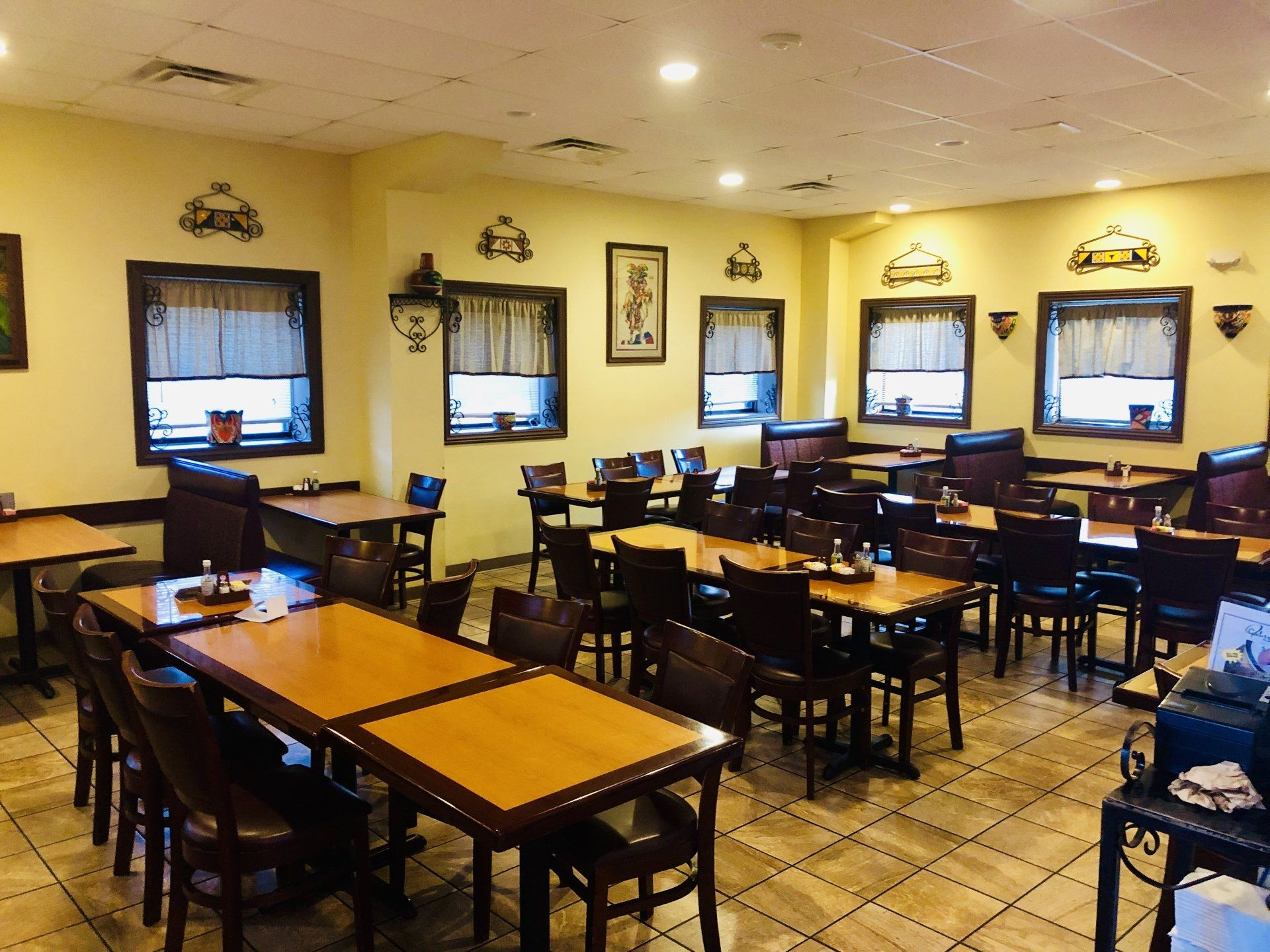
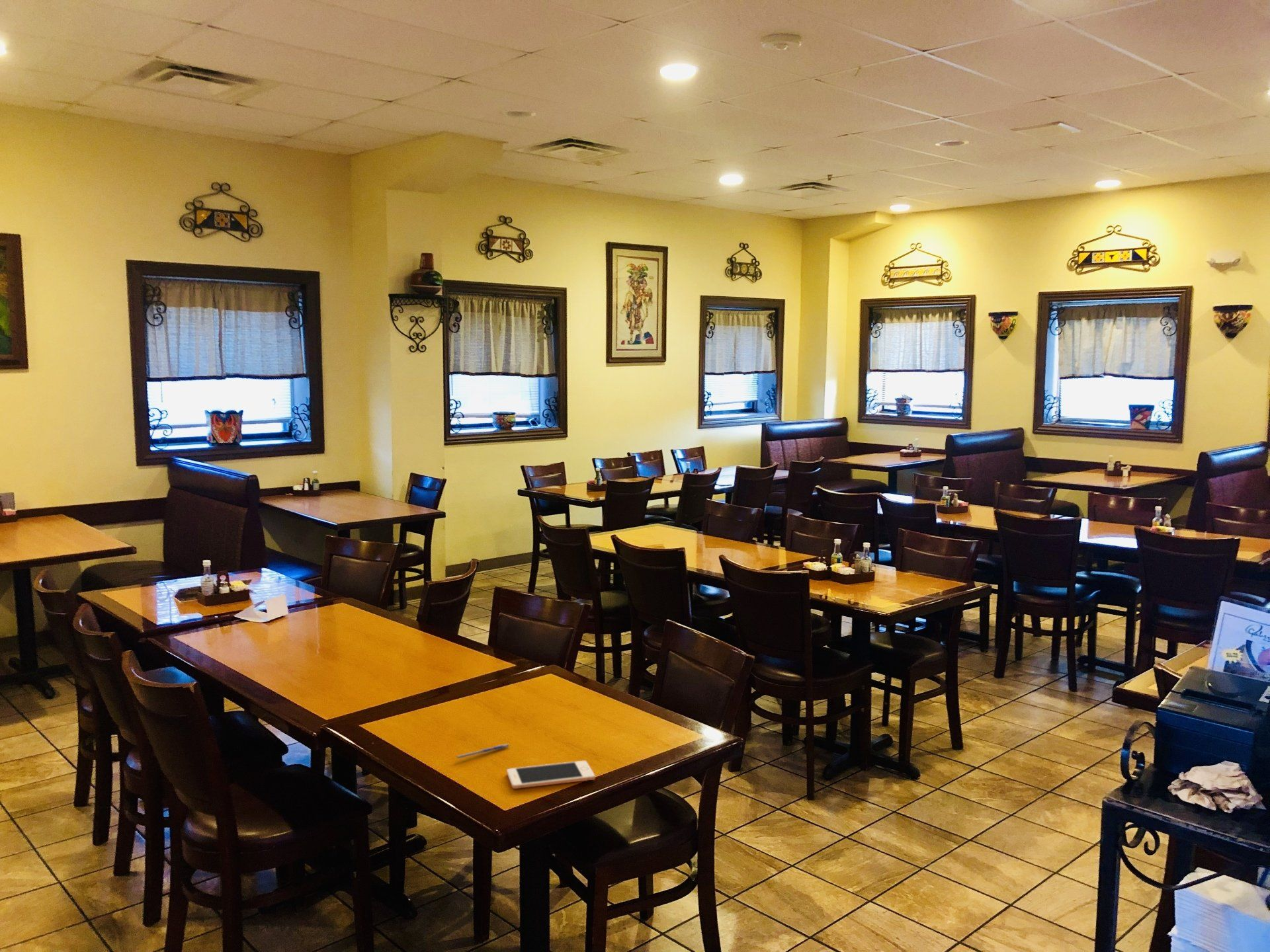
+ pen (482, 751)
+ cell phone (550, 774)
